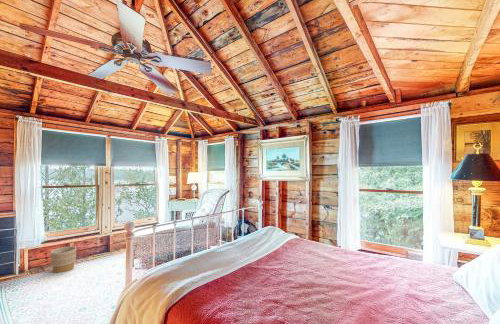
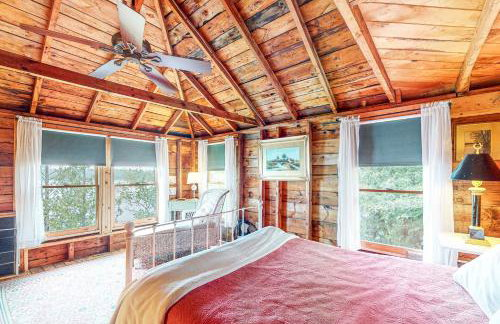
- planter (63, 259)
